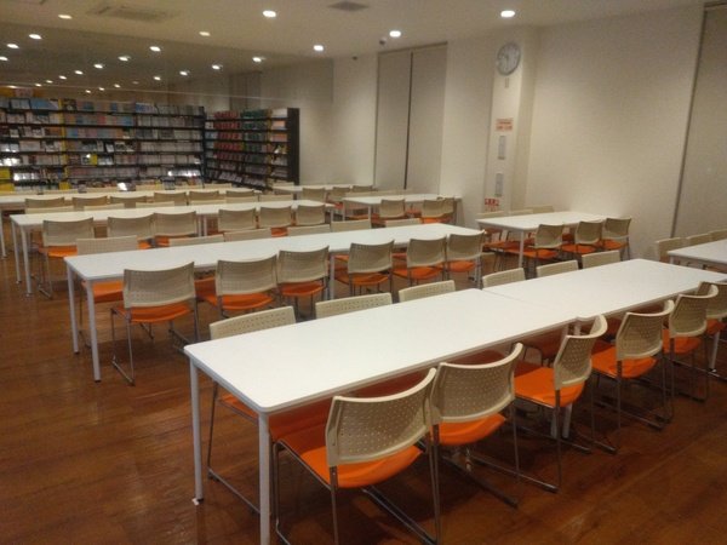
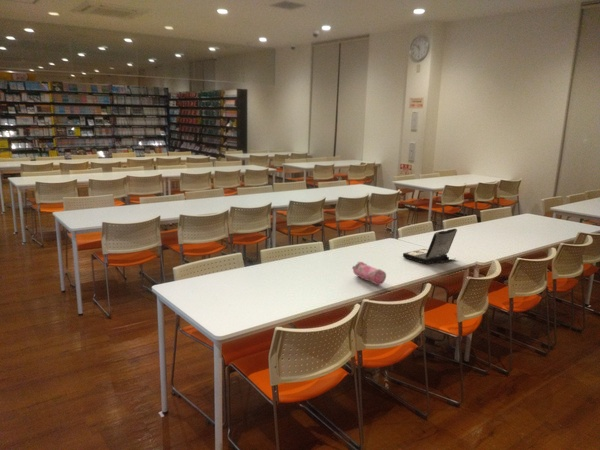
+ pencil case (368, 272)
+ laptop (431, 243)
